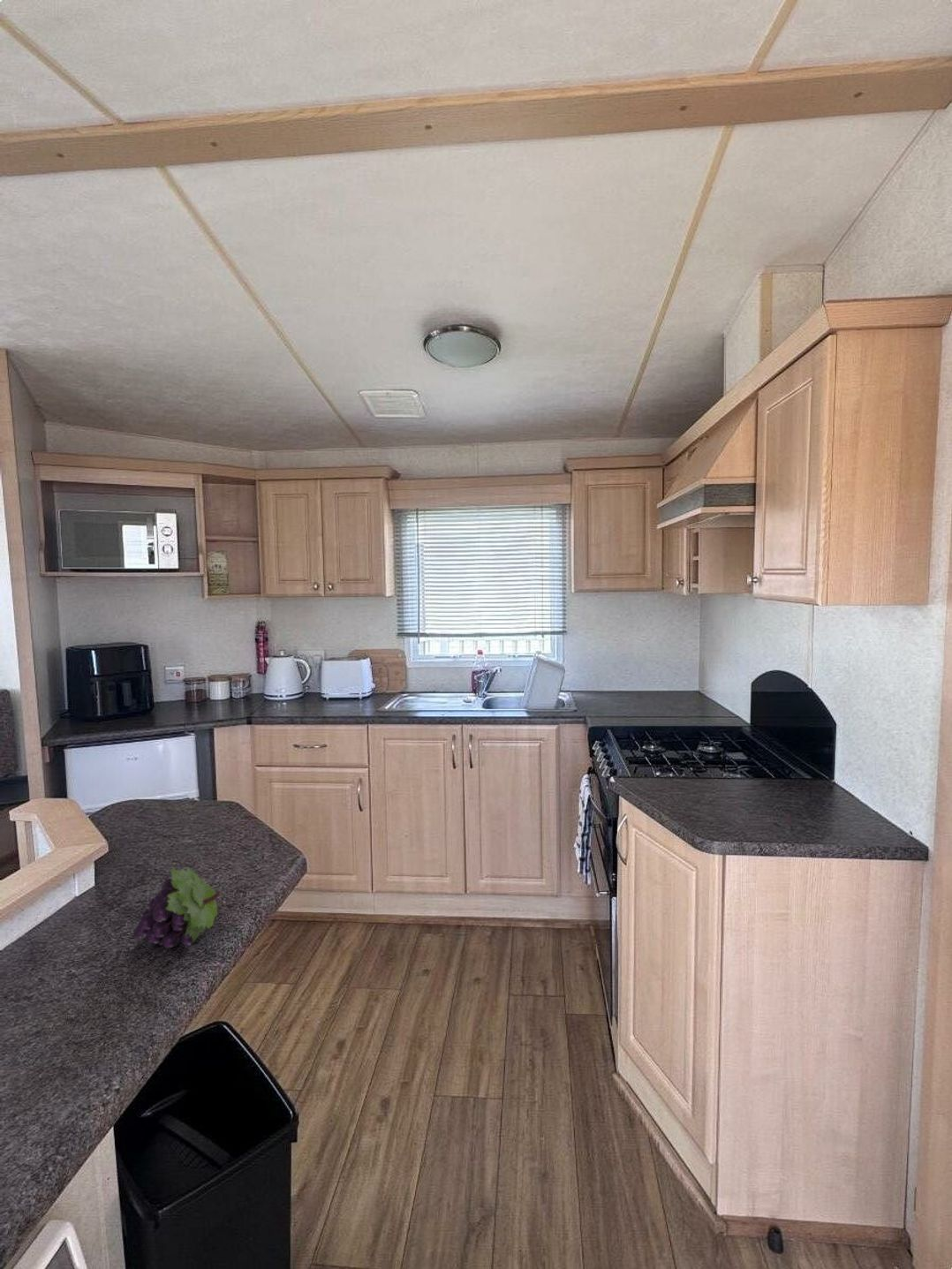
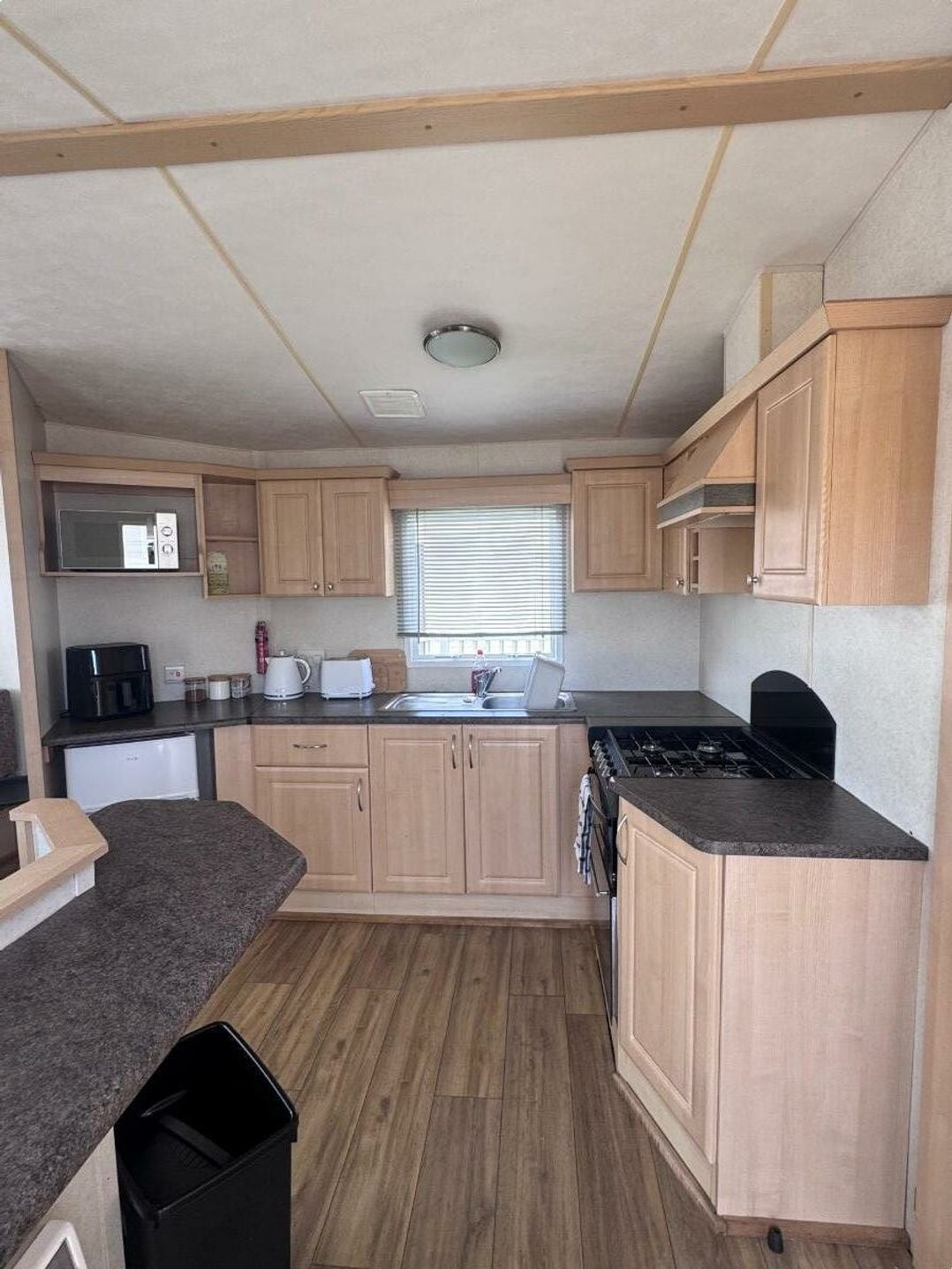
- fruit (177, 909)
